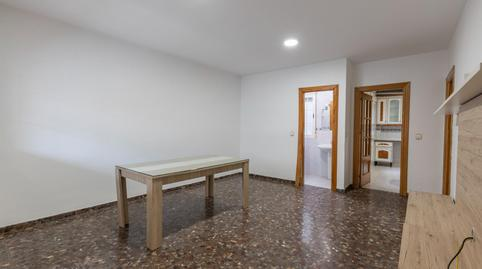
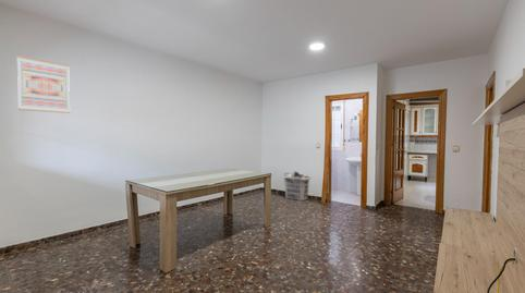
+ wall art (45, 86)
+ clothes hamper (296, 185)
